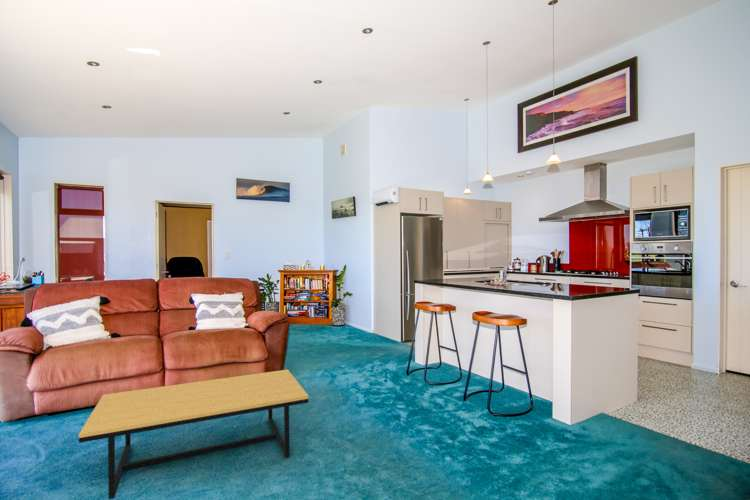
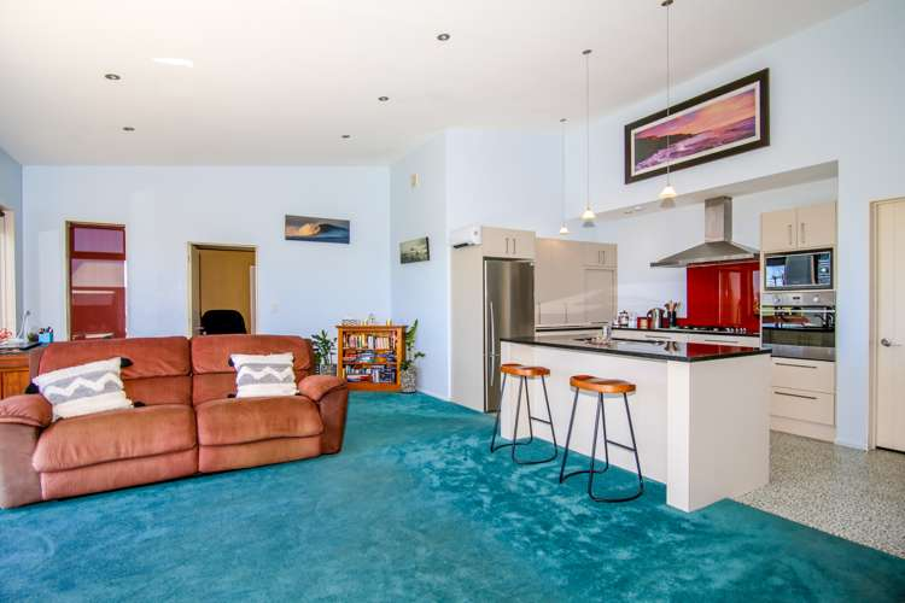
- coffee table (205, 420)
